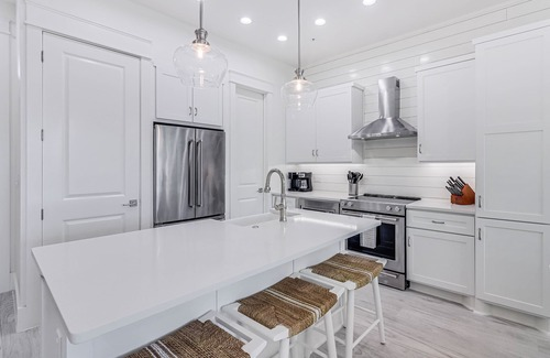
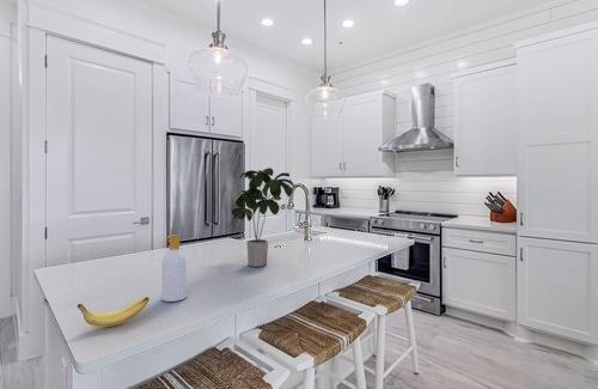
+ soap bottle (173, 266)
+ potted plant (258, 215)
+ banana (116, 311)
